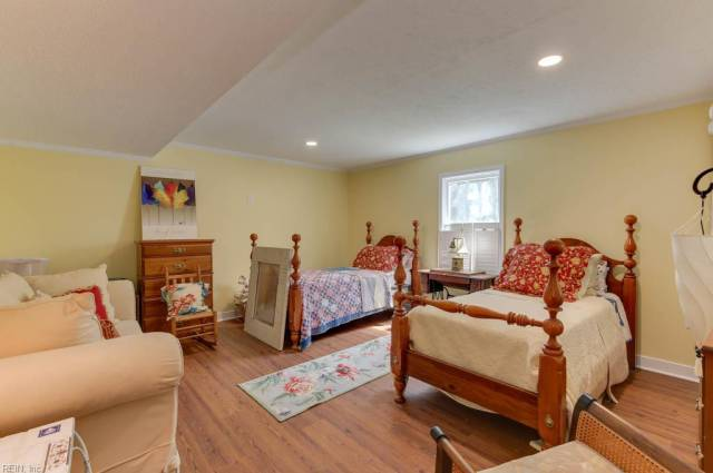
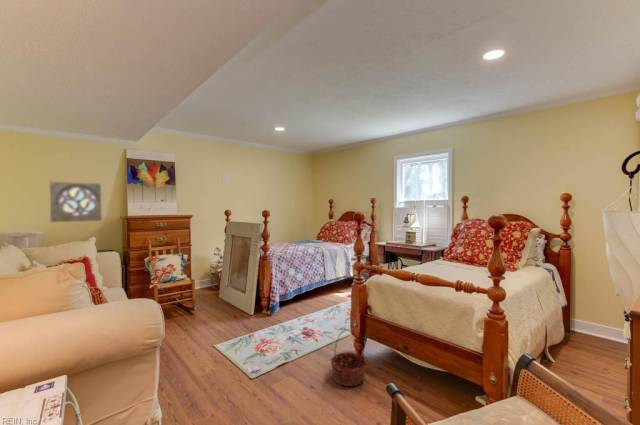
+ basket (348, 353)
+ wall ornament (76, 202)
